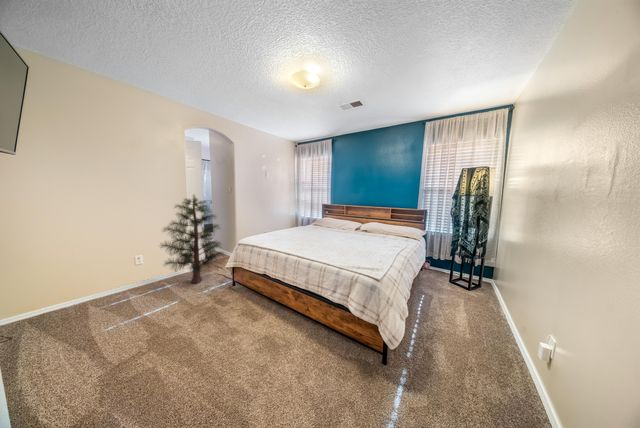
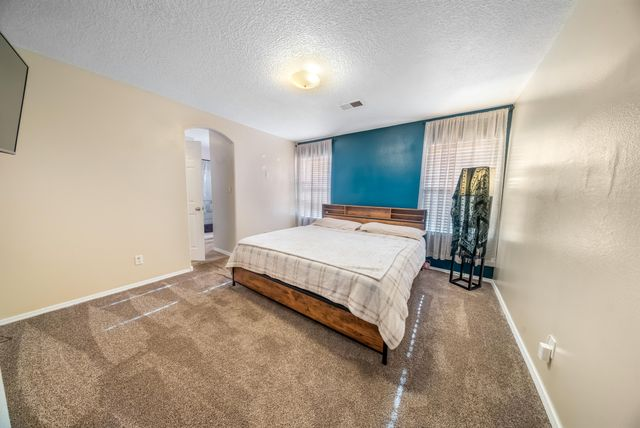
- pine tree (194, 238)
